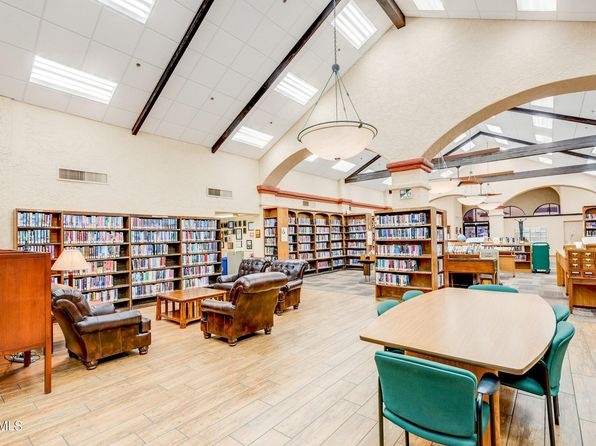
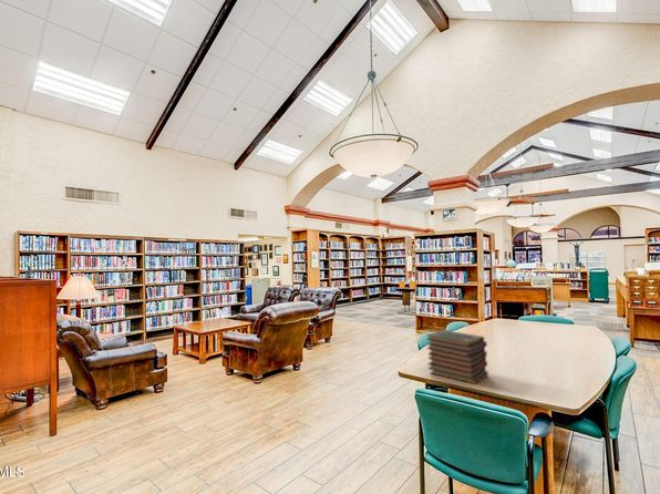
+ book stack (455, 354)
